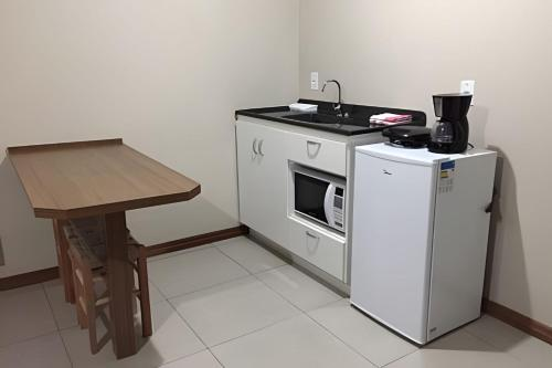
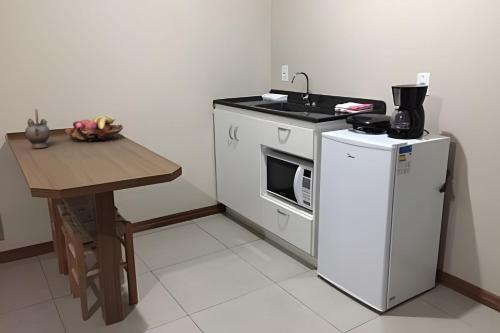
+ fruit basket (95, 128)
+ teapot (37, 128)
